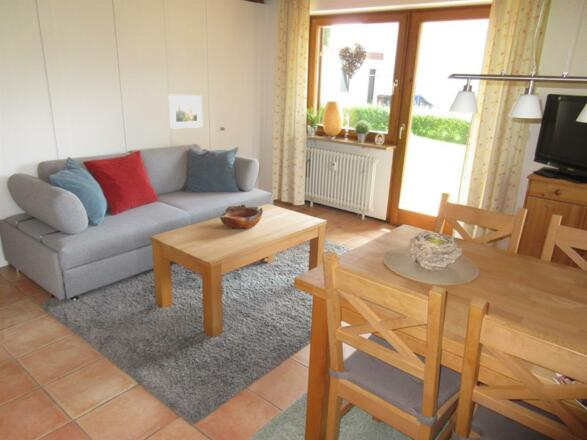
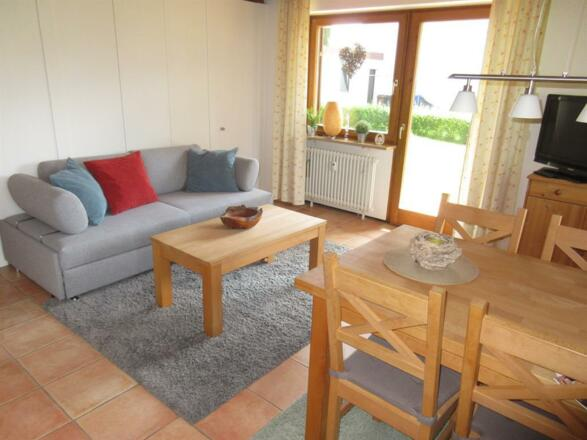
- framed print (186, 111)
